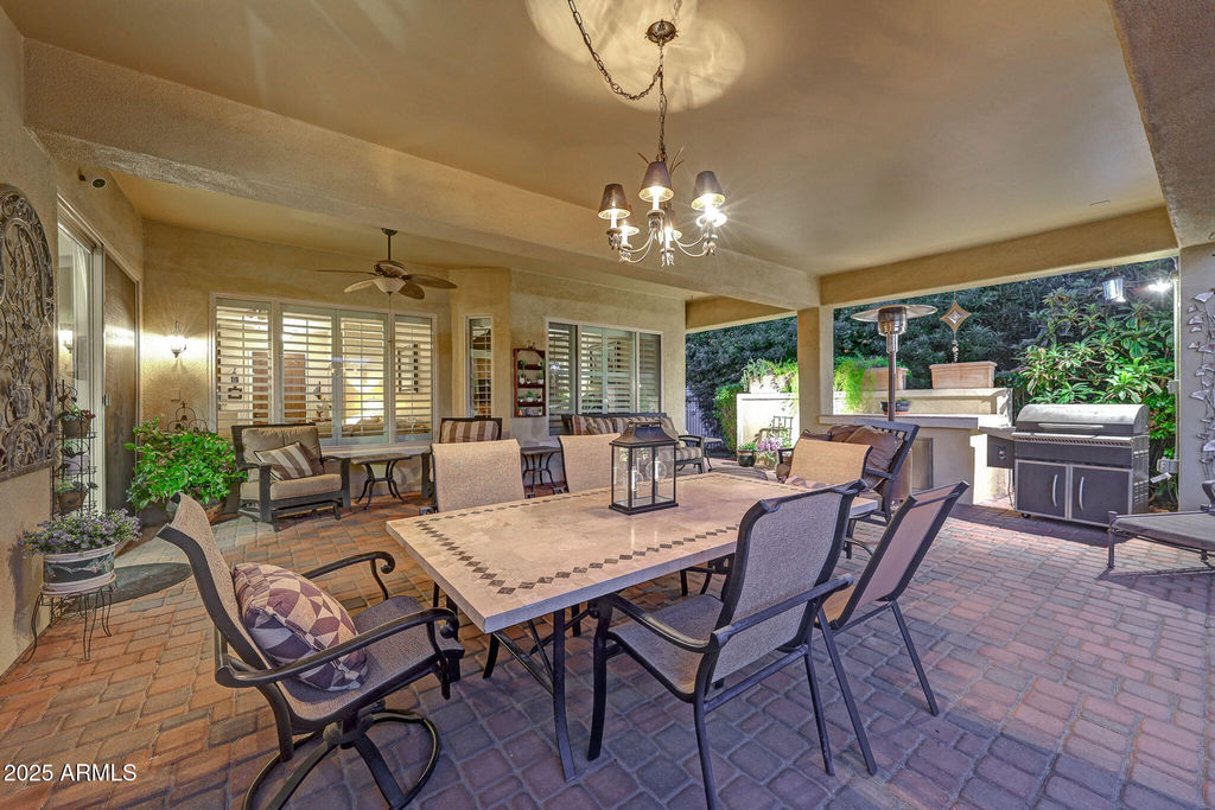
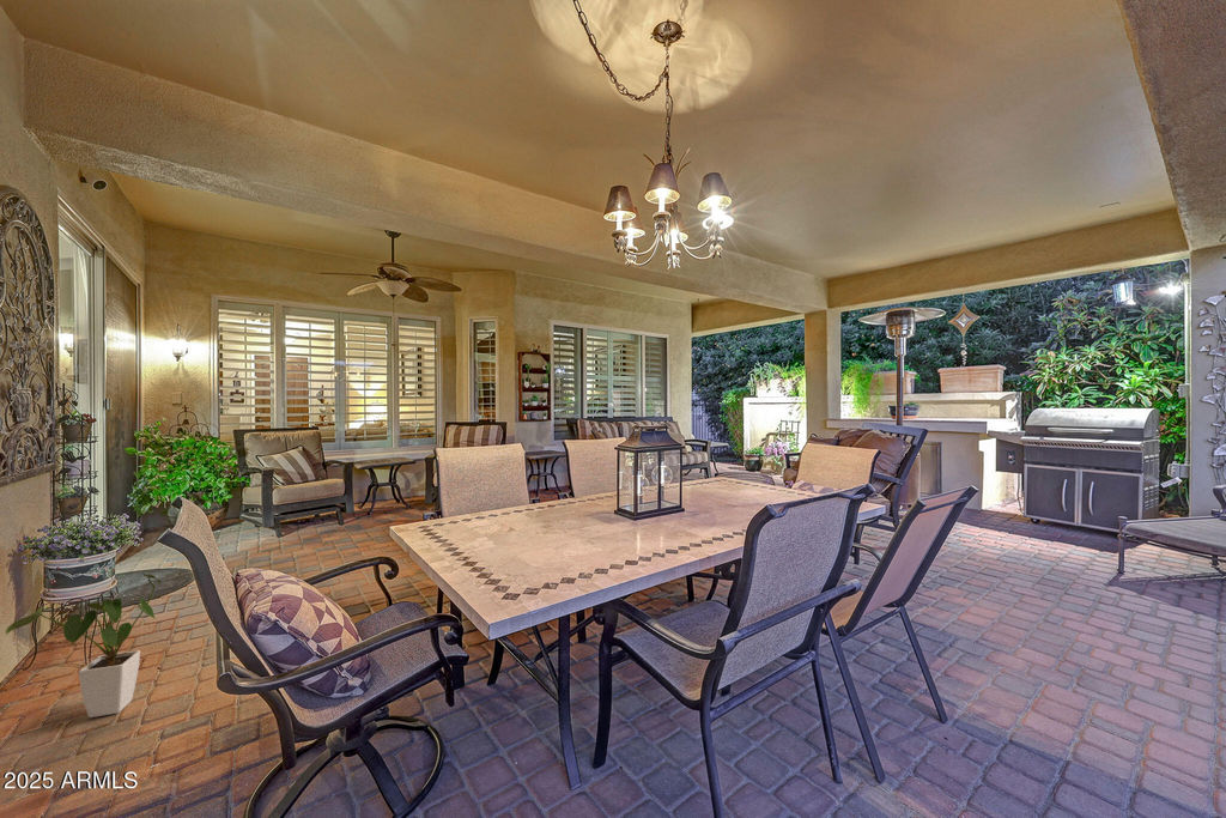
+ house plant (99, 648)
